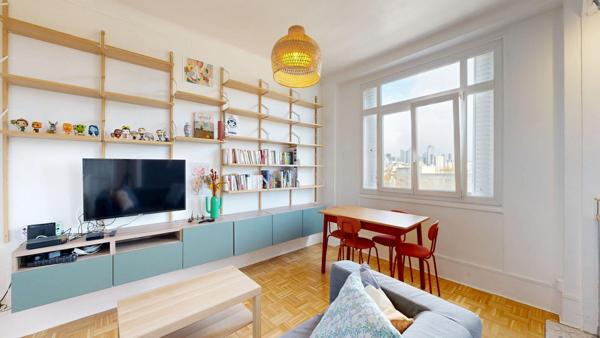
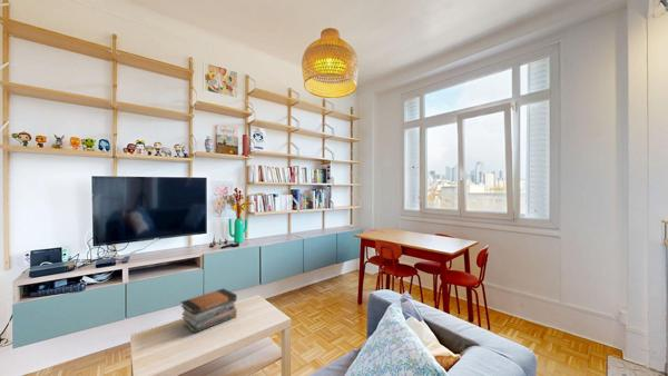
+ book stack (209, 309)
